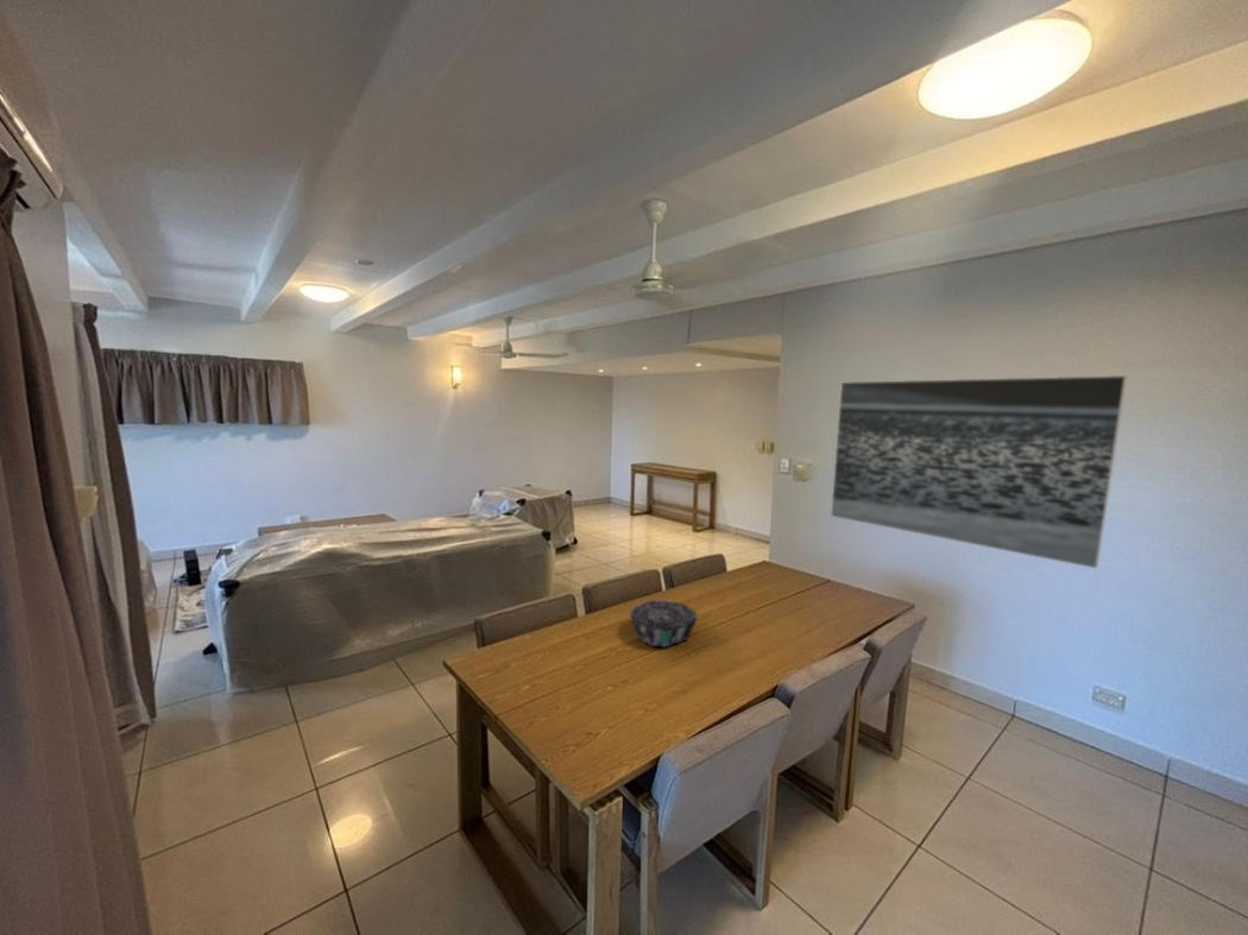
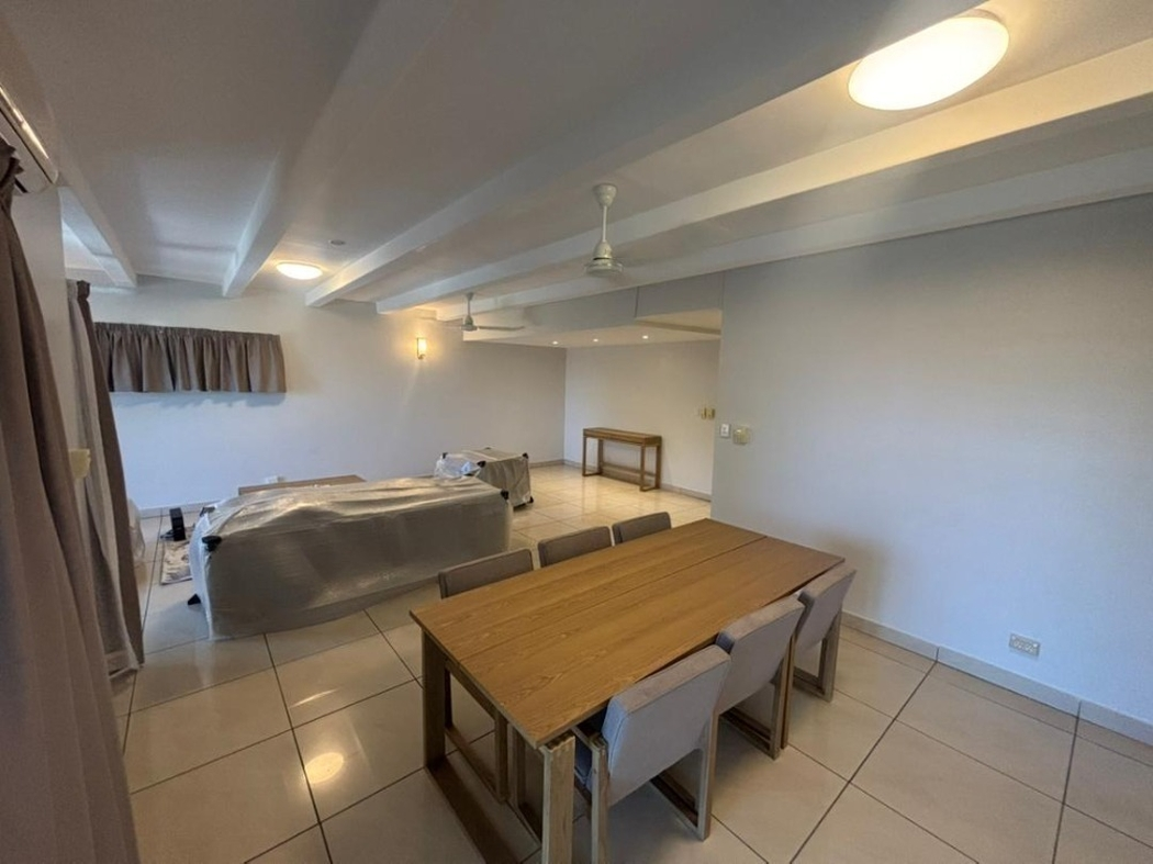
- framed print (948, 460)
- decorative bowl (662, 624)
